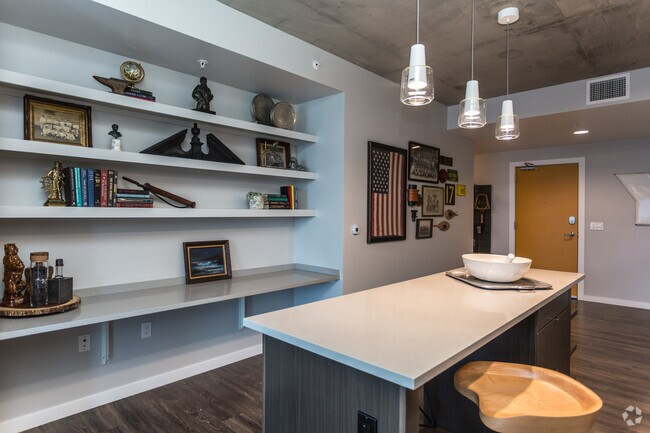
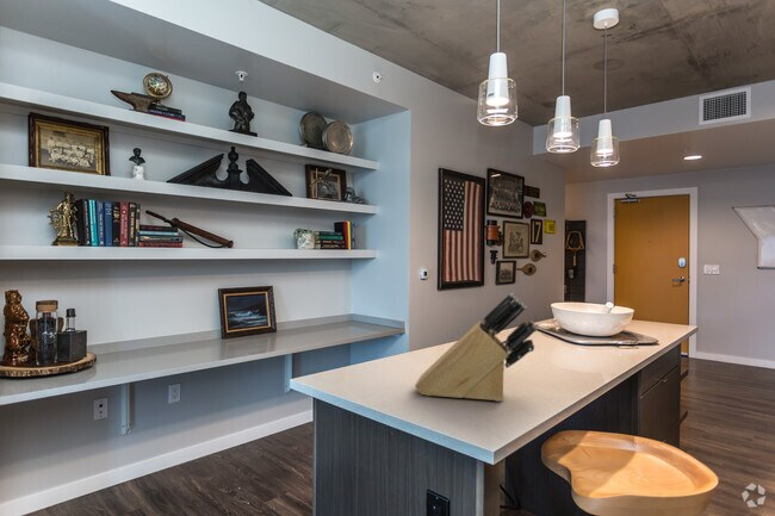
+ knife block (475, 343)
